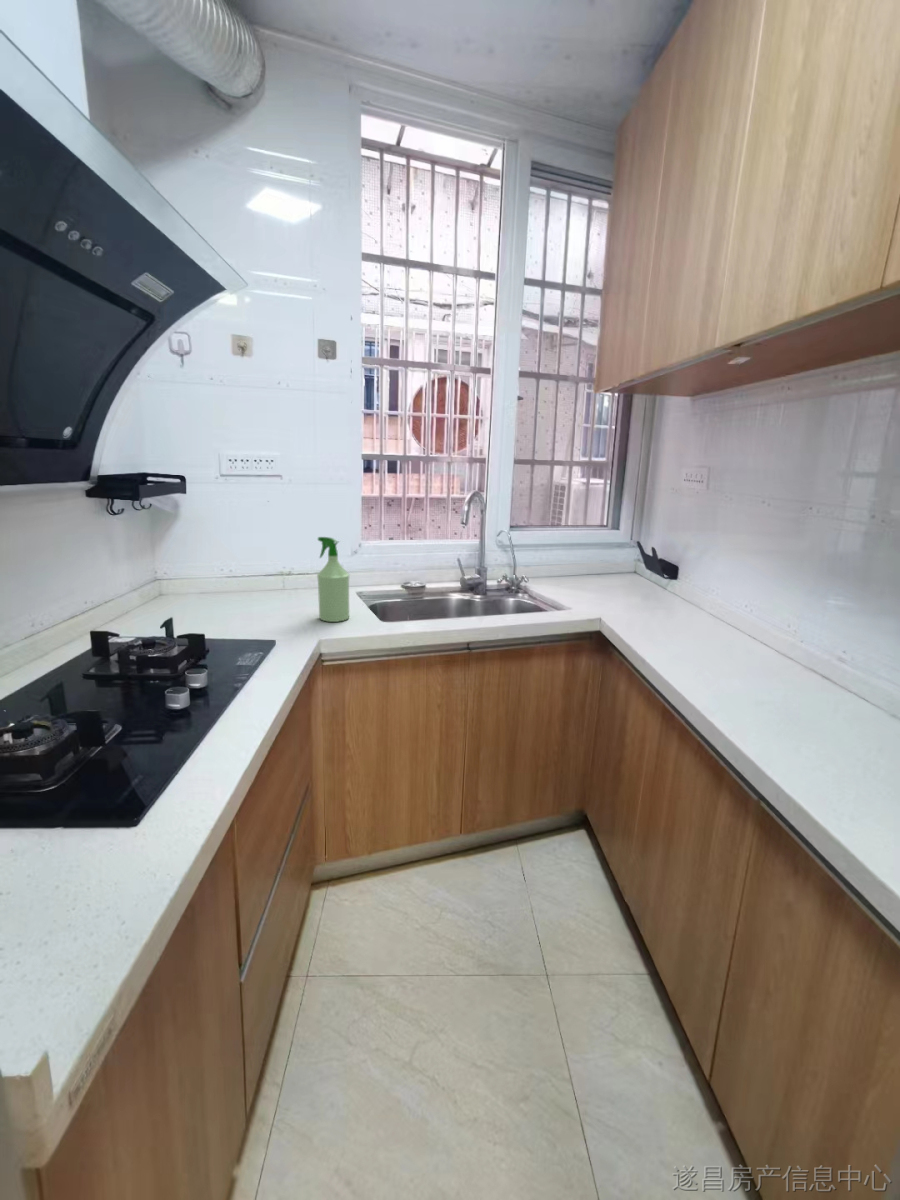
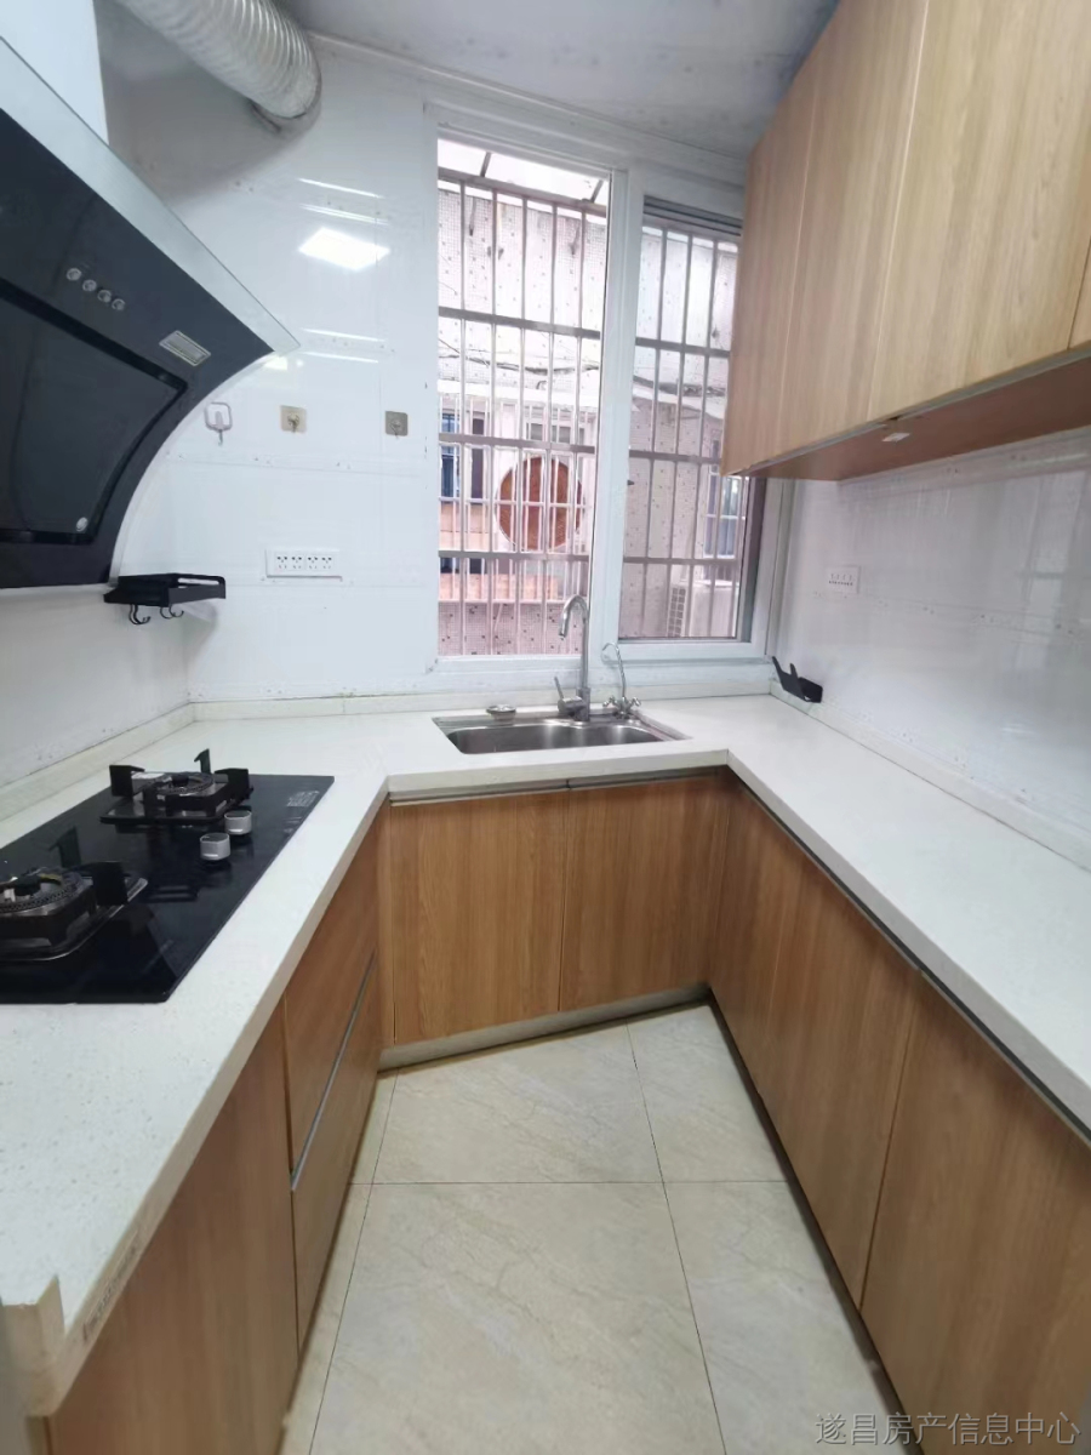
- spray bottle (333, 578)
